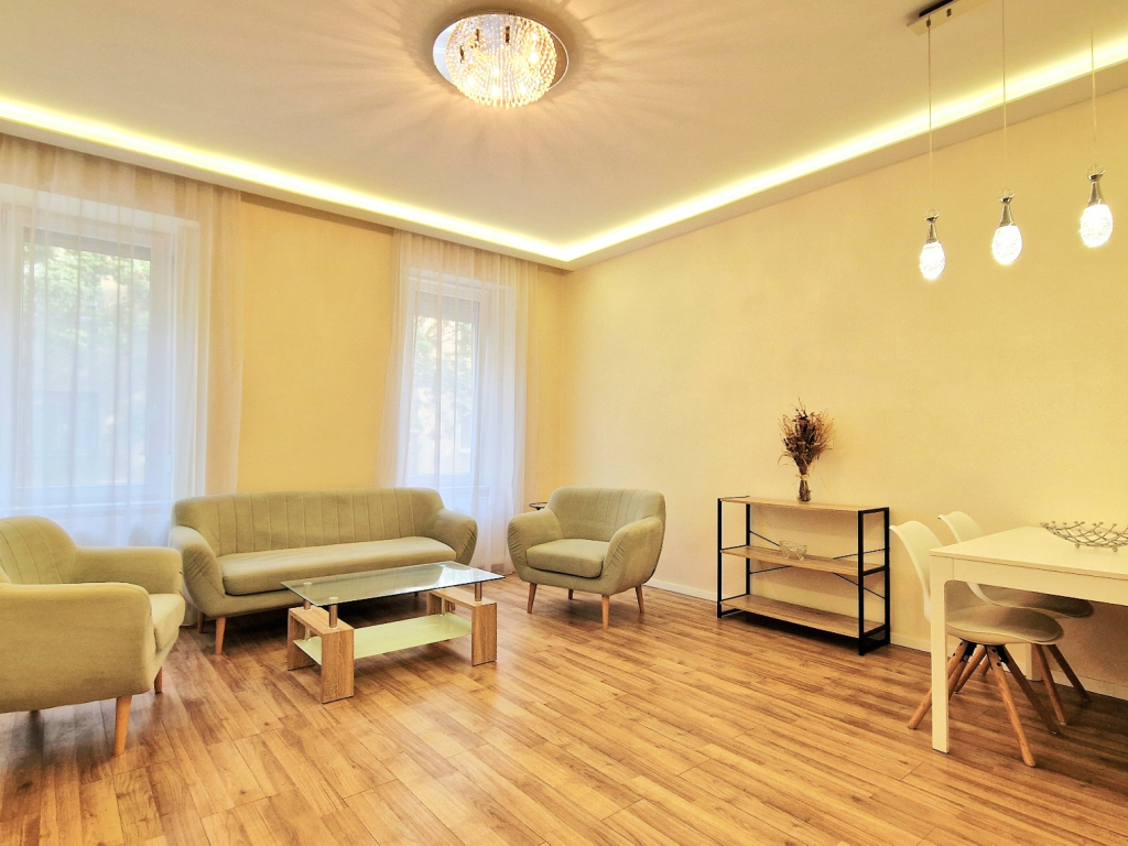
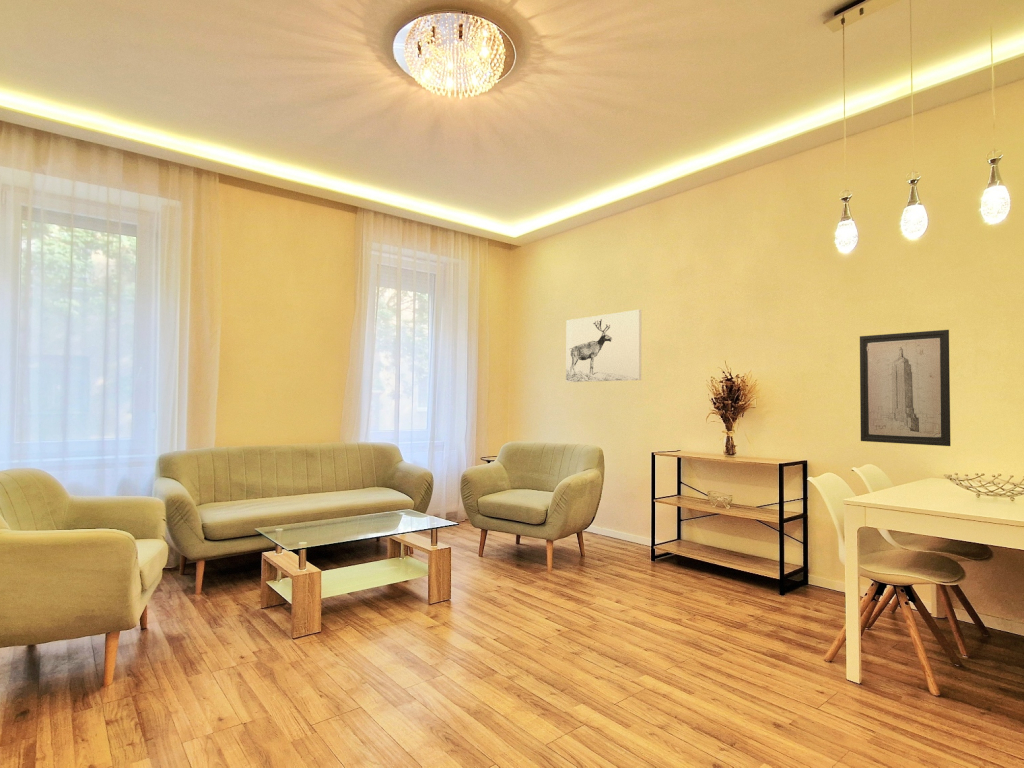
+ wall art (601, 348)
+ wall art (902, 388)
